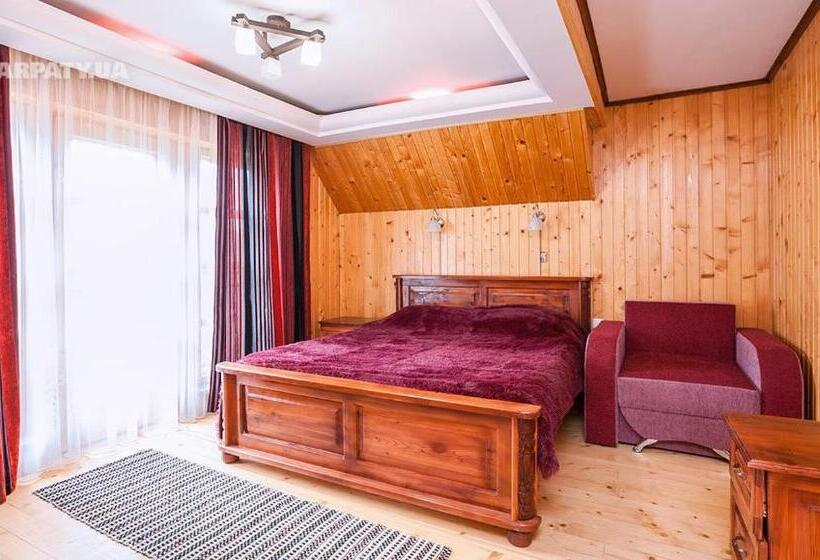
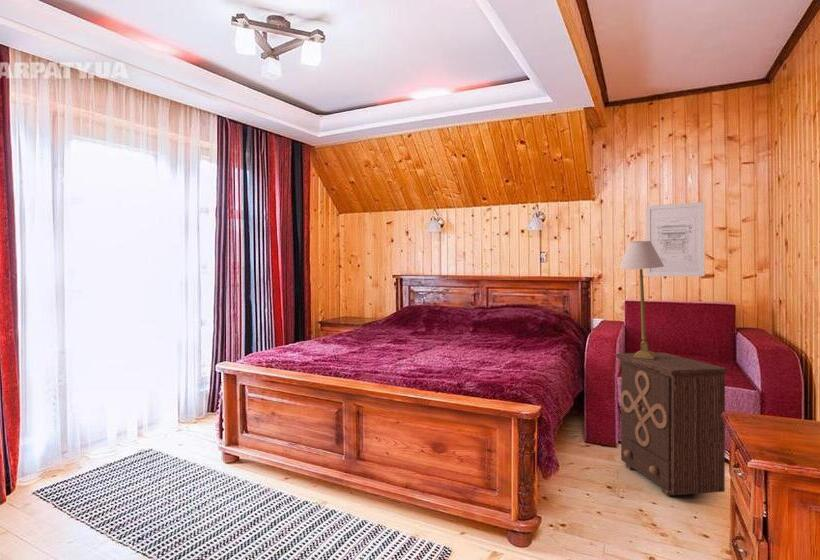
+ wall art (674, 240)
+ table lamp (643, 299)
+ nightstand (664, 419)
